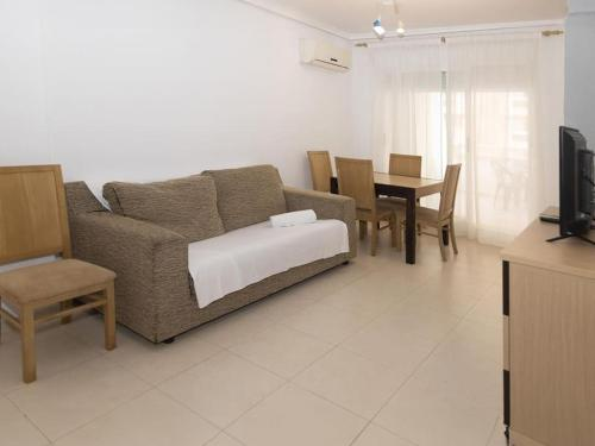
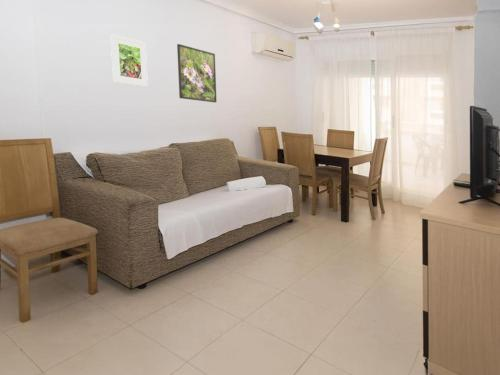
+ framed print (129, 61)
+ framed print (197, 74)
